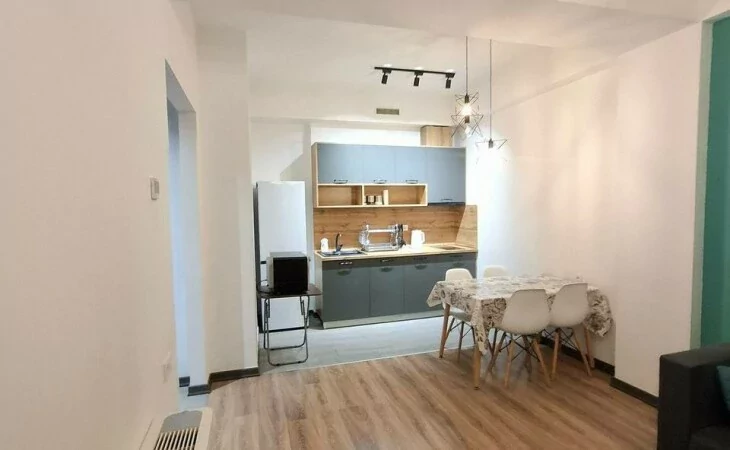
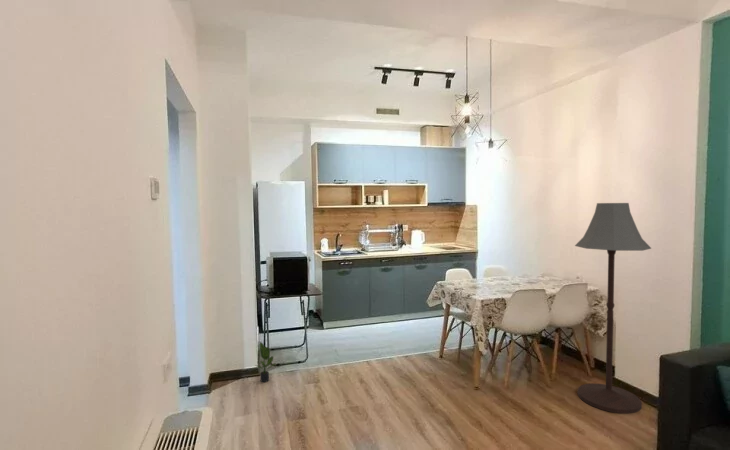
+ floor lamp (610, 302)
+ potted plant (264, 363)
